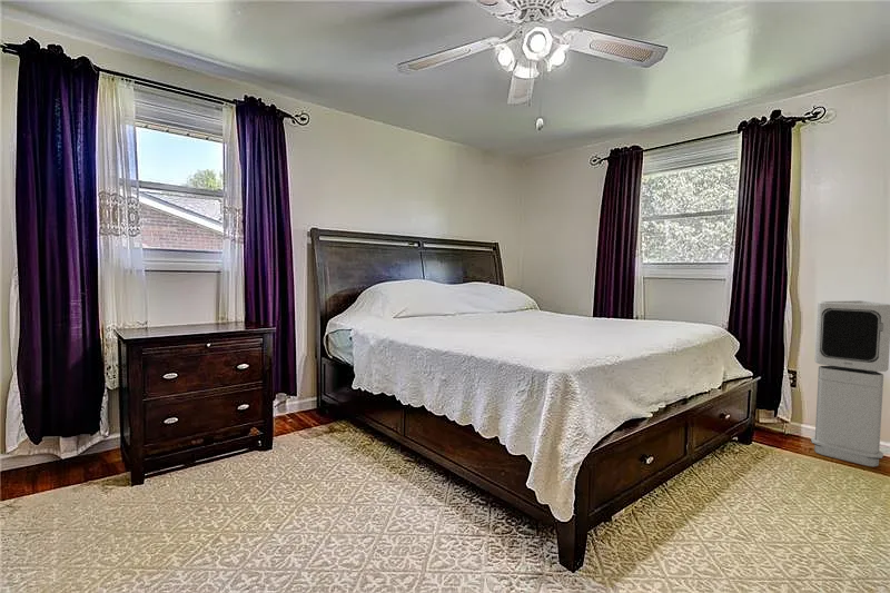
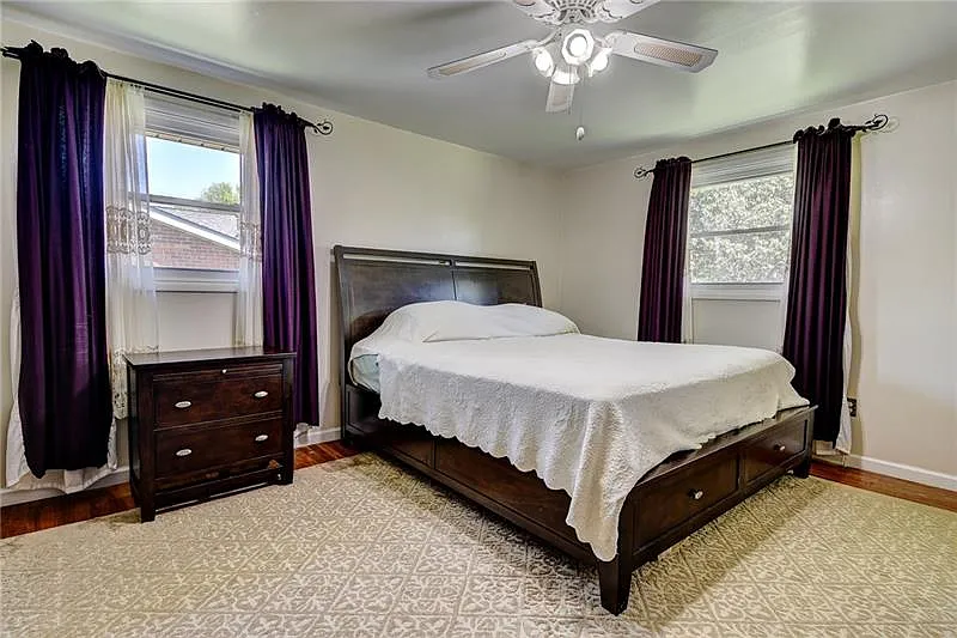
- air purifier (852, 378)
